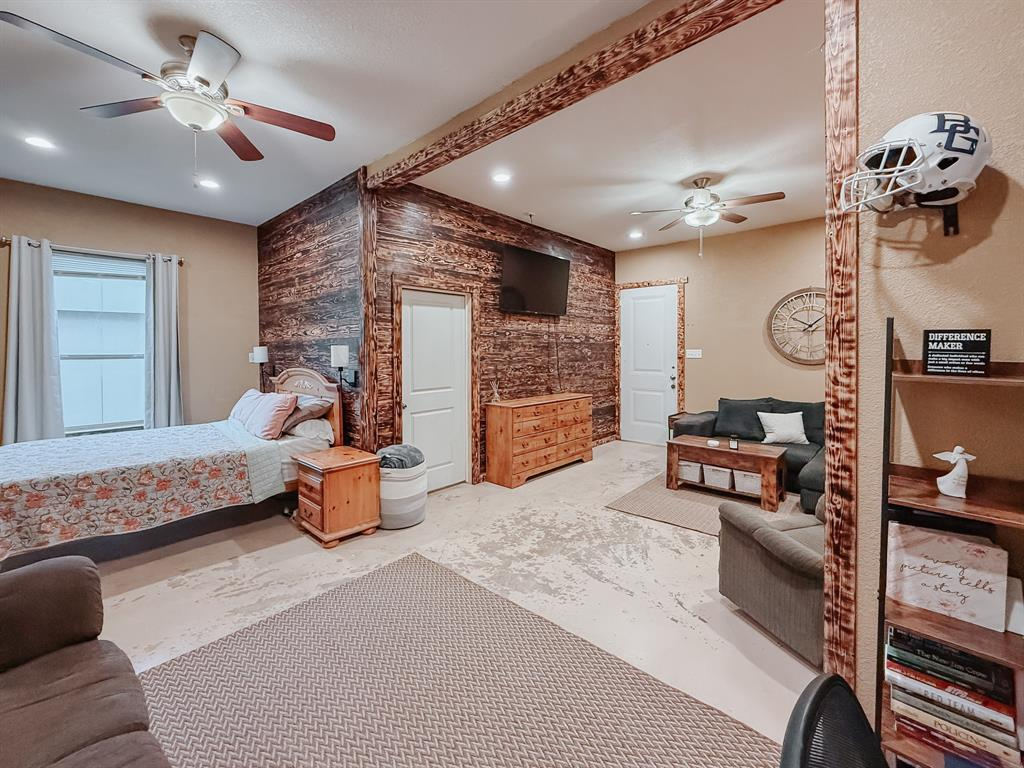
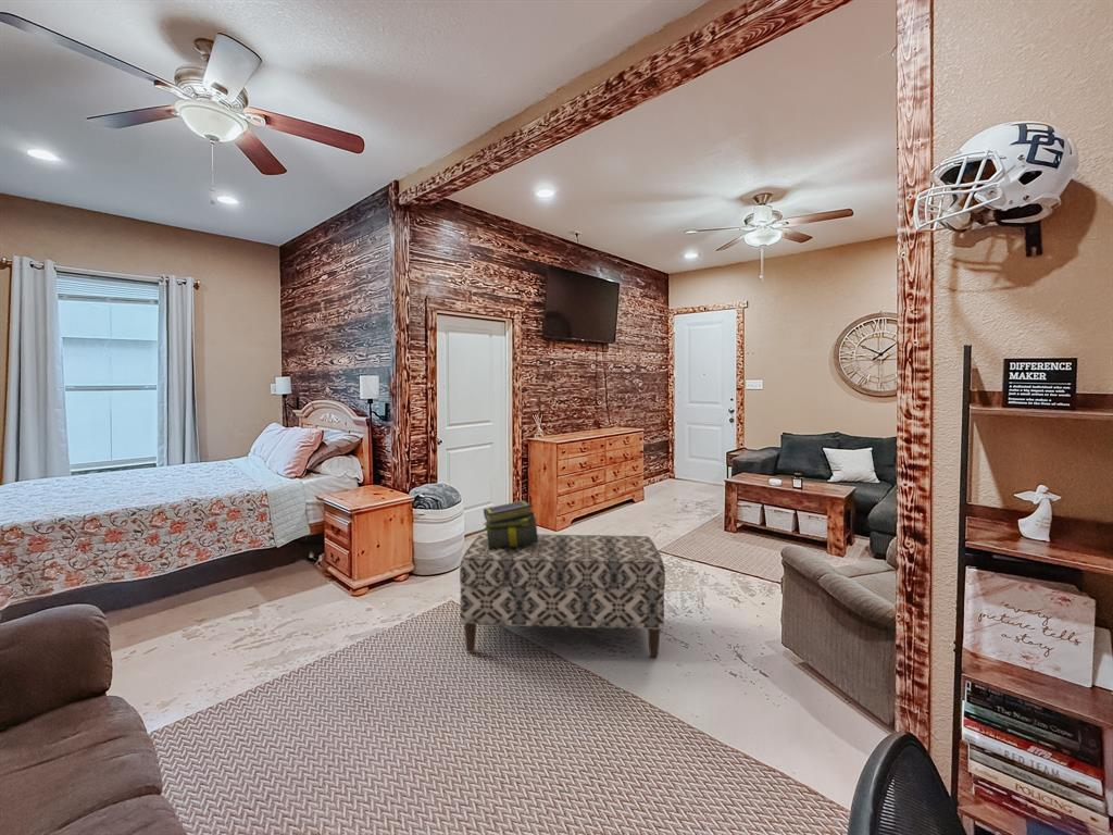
+ stack of books (511, 524)
+ bench (562, 589)
